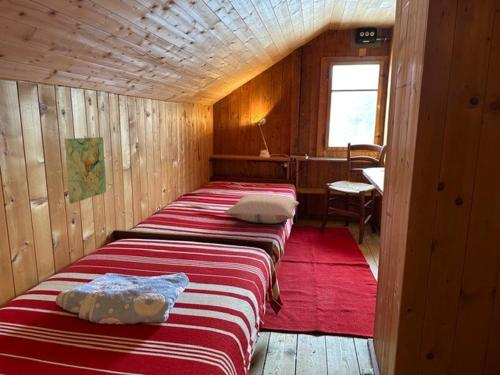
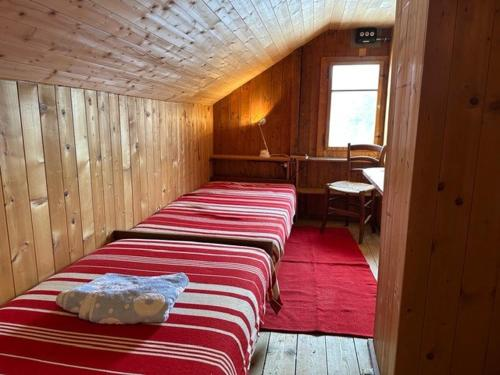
- pillow (263, 208)
- topographical map (86, 168)
